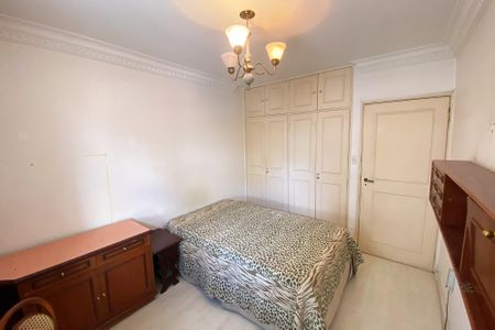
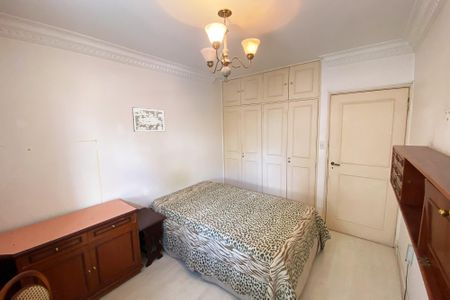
+ wall art (149, 120)
